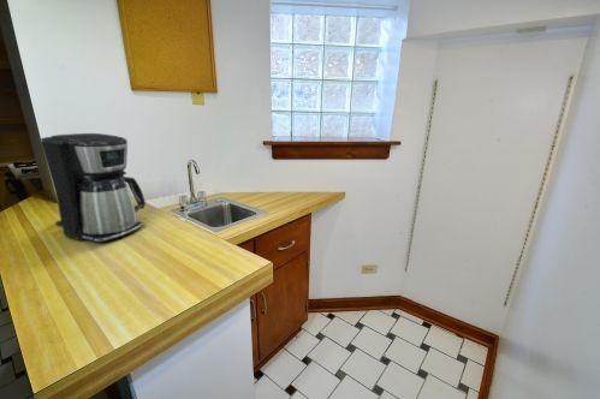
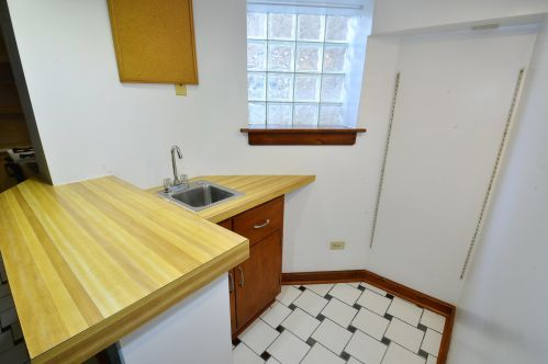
- coffee maker (97, 181)
